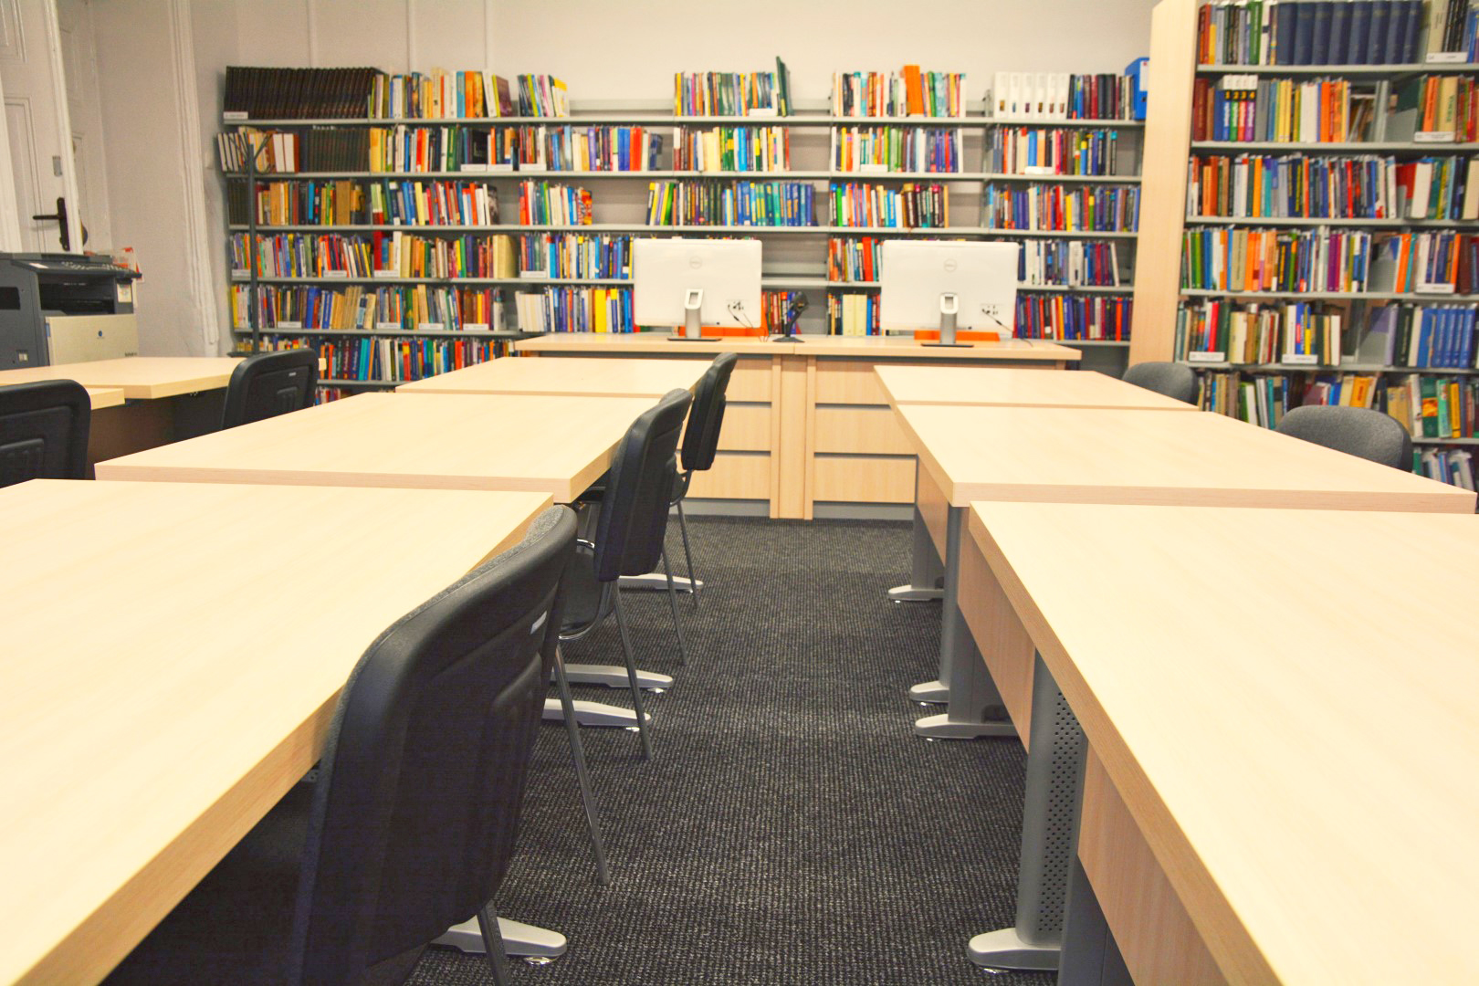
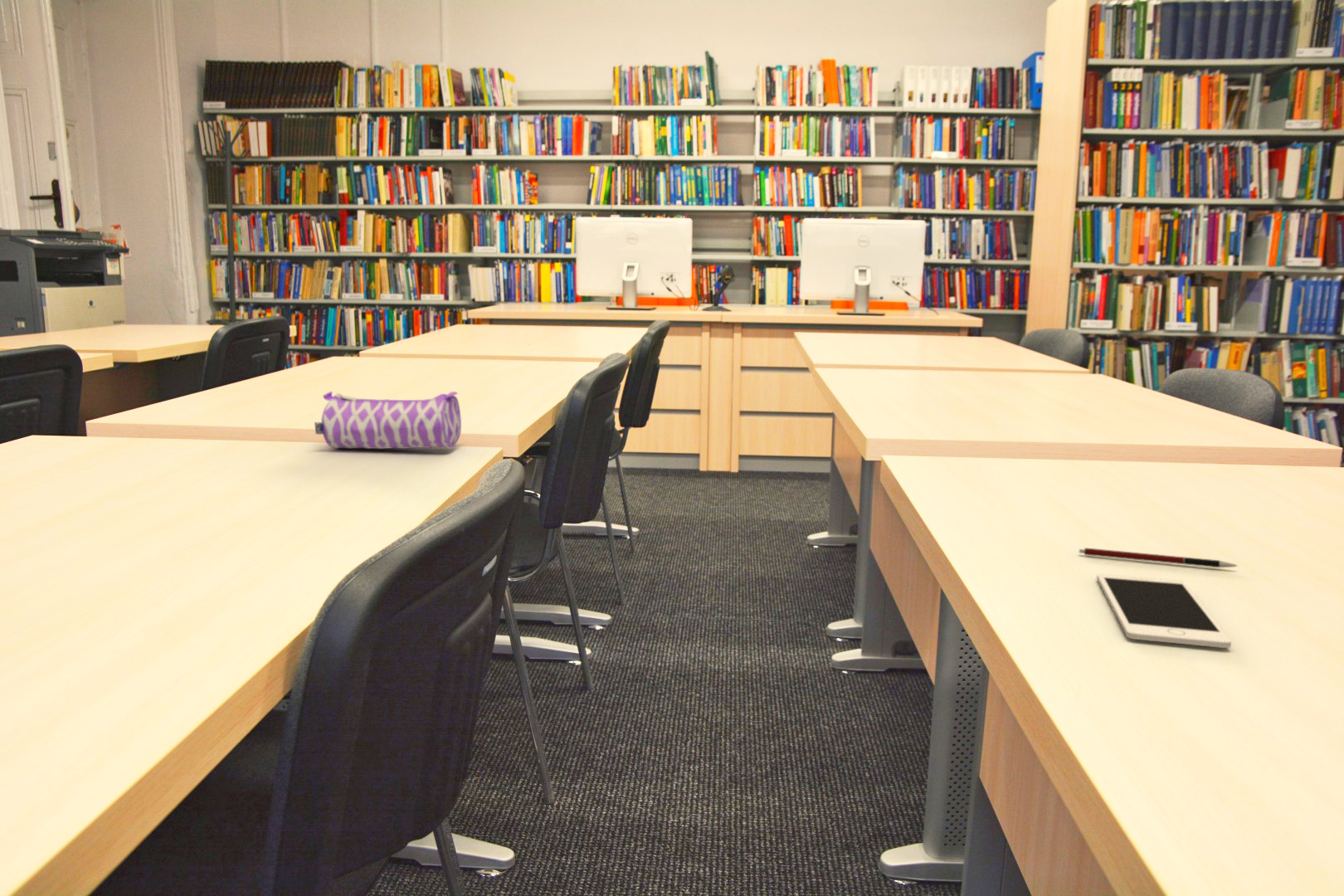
+ cell phone (1157, 606)
+ pen (1157, 558)
+ pencil case (392, 420)
